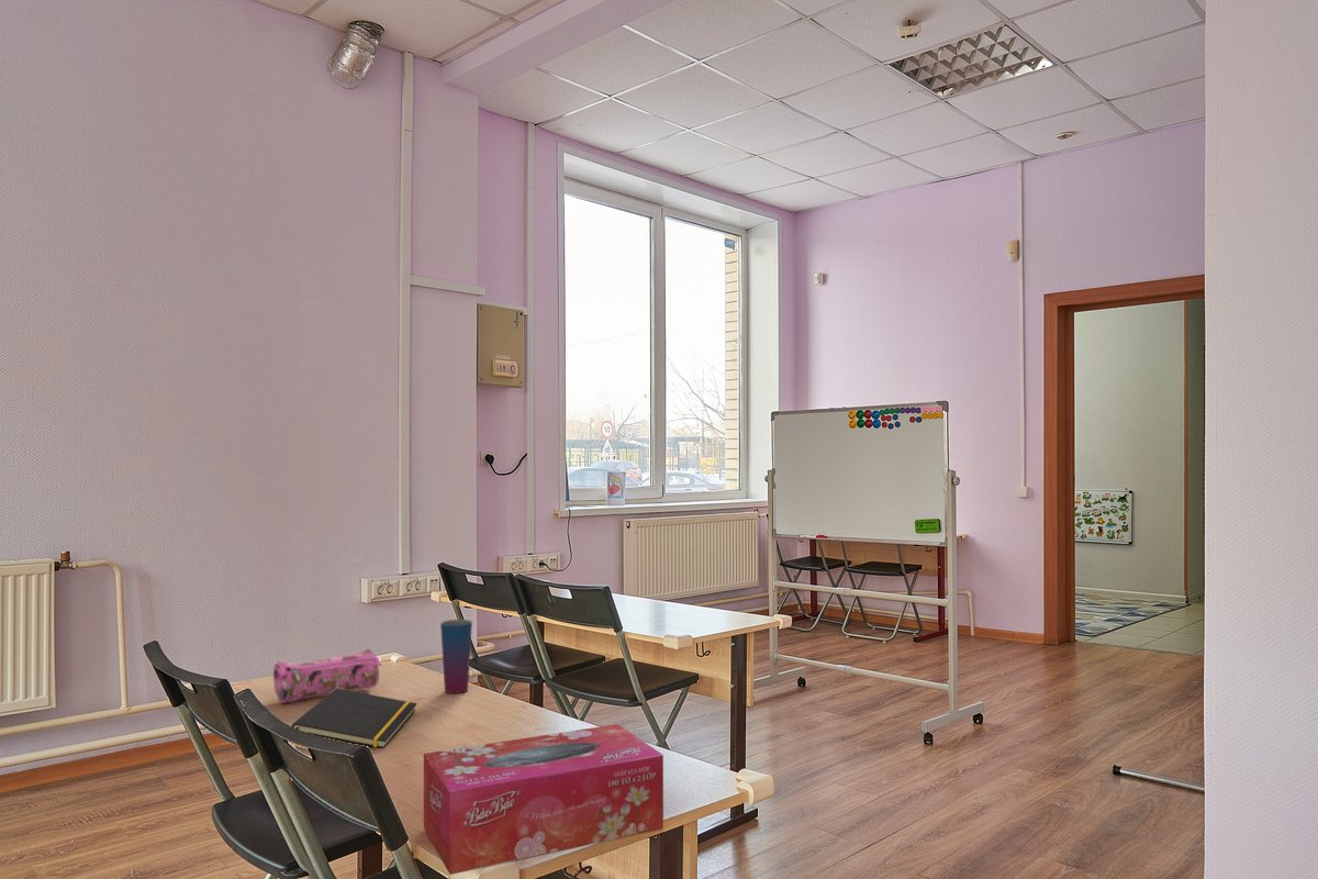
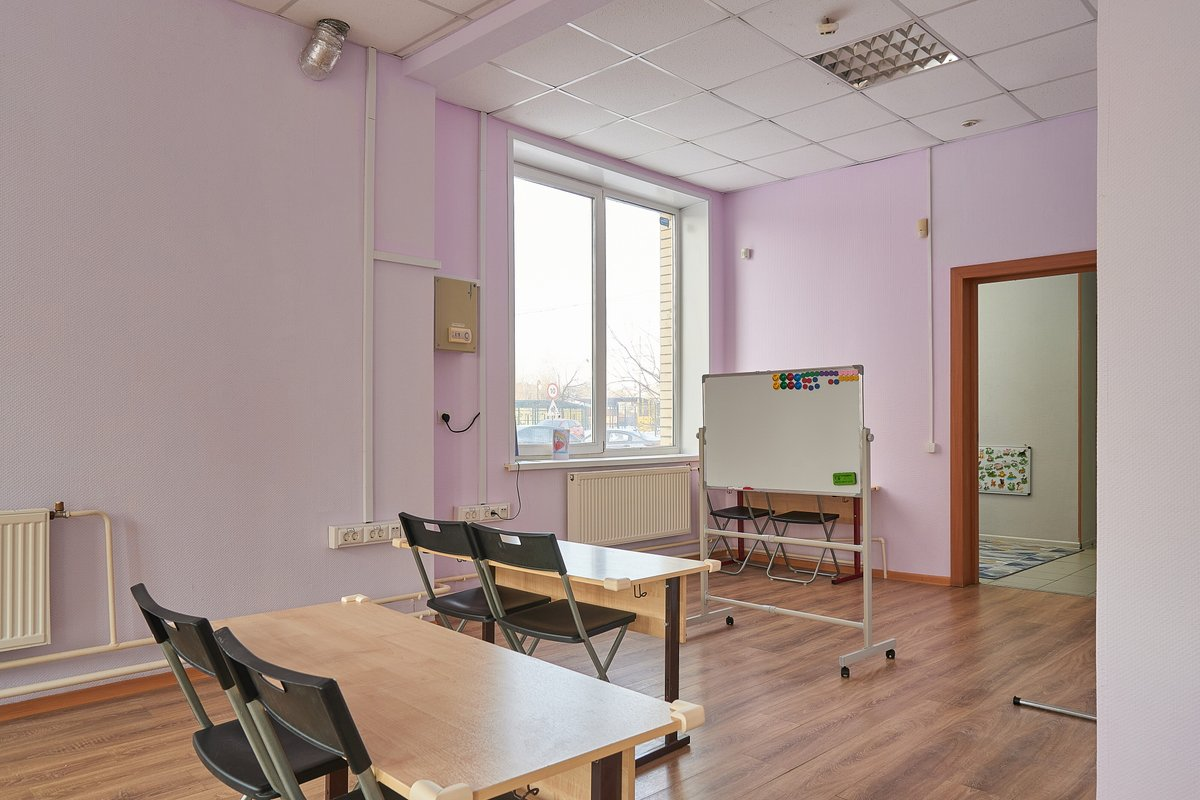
- cup (456, 656)
- pencil case (327, 675)
- notepad (358, 715)
- tissue box (543, 790)
